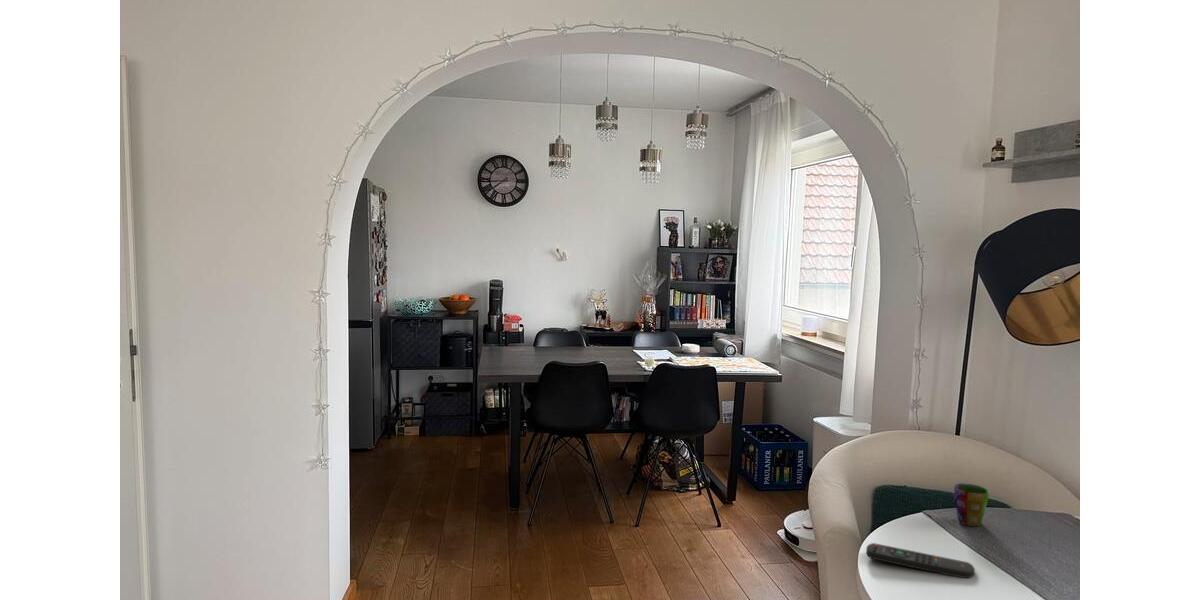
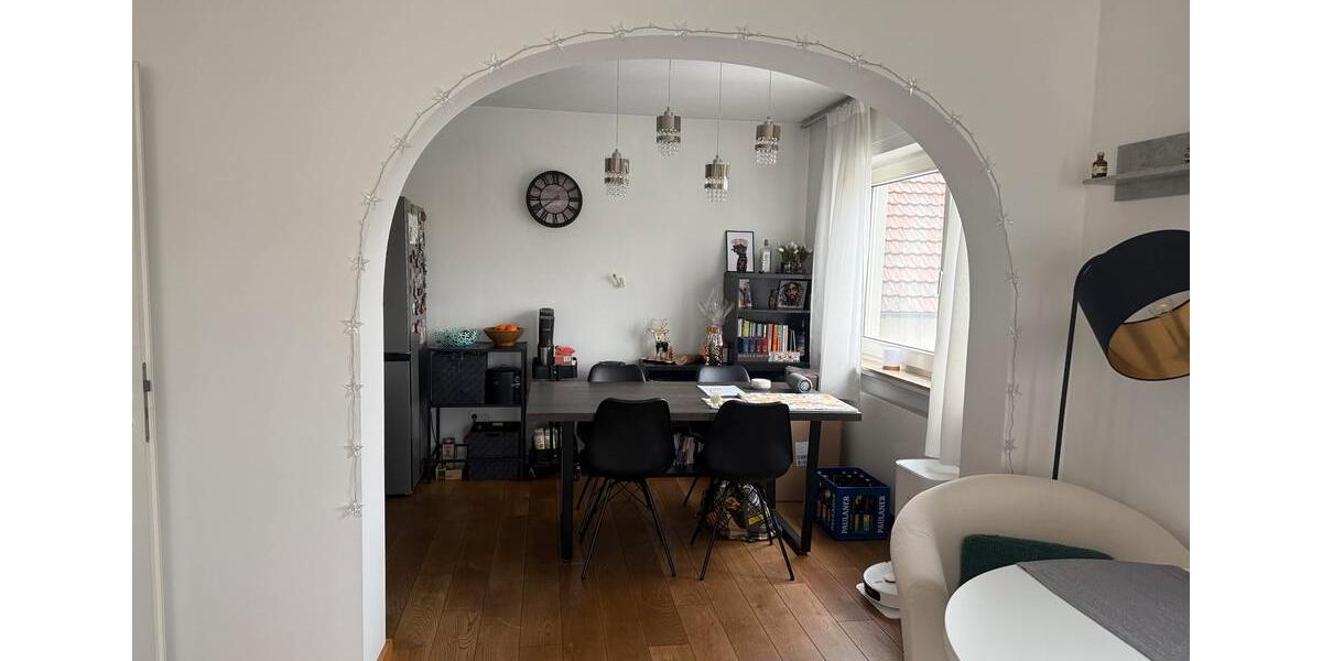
- remote control (918, 560)
- cup (967, 506)
